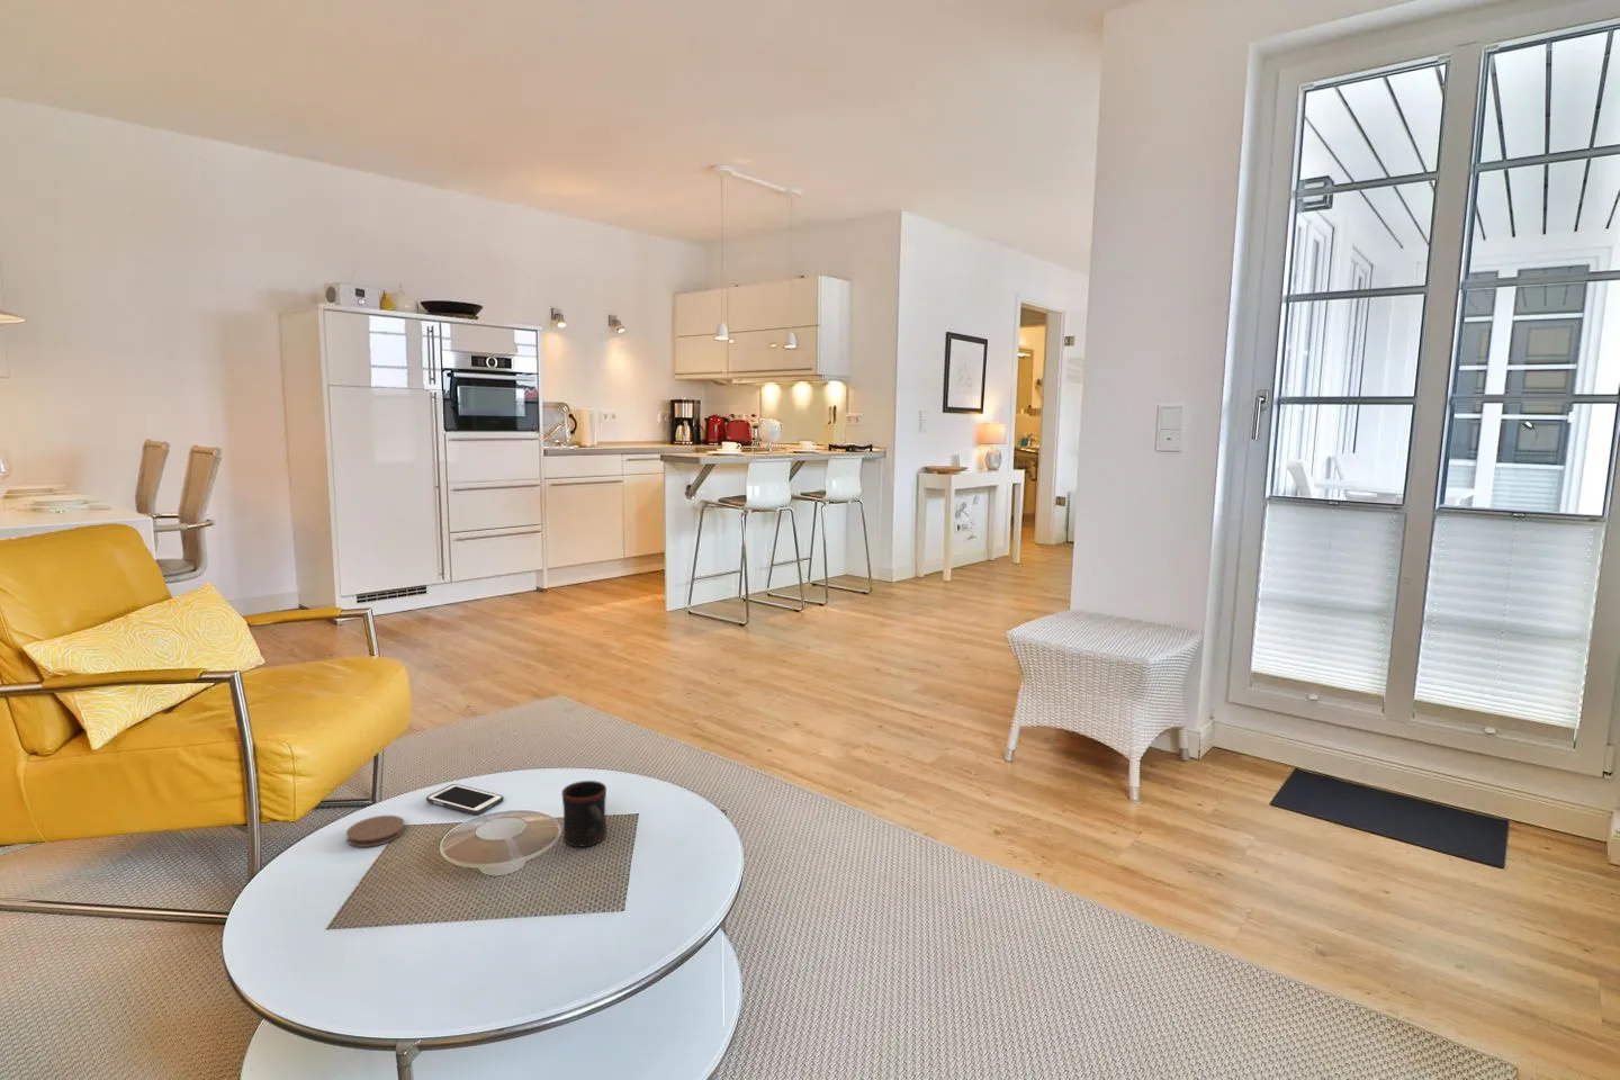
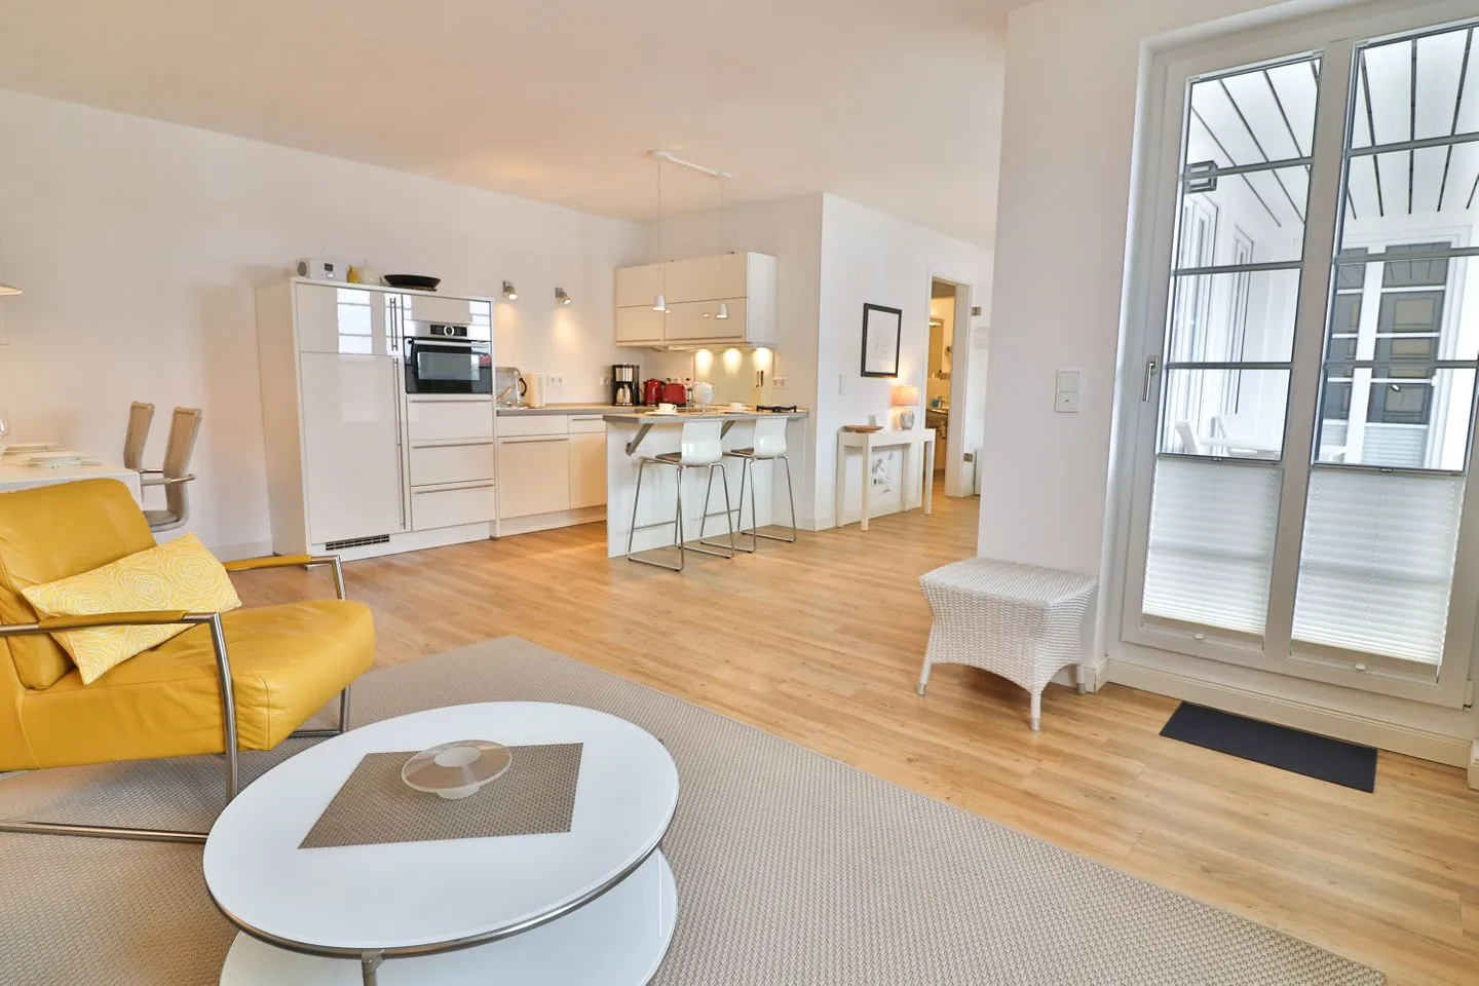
- coaster (376, 830)
- mug (588, 817)
- cell phone (464, 799)
